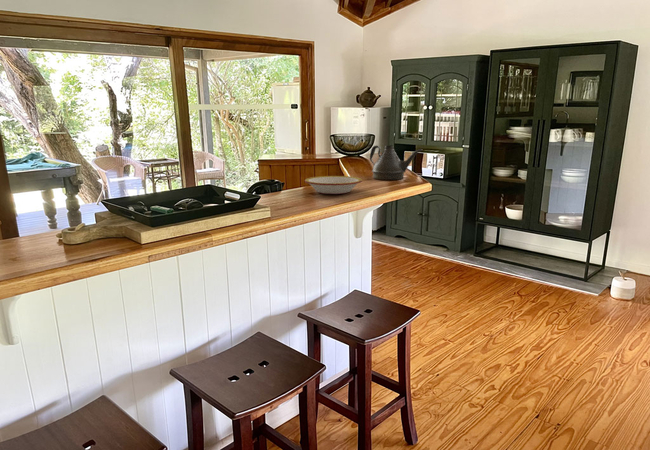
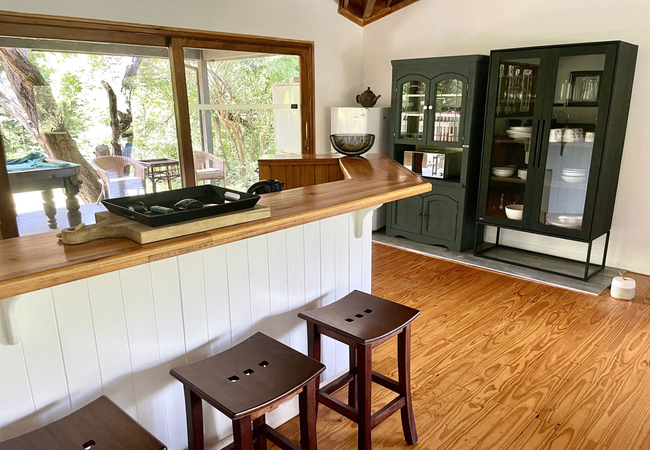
- teapot (394, 162)
- bowl (333, 185)
